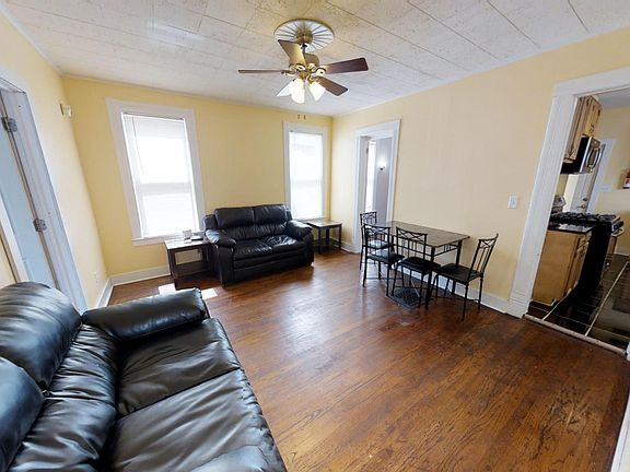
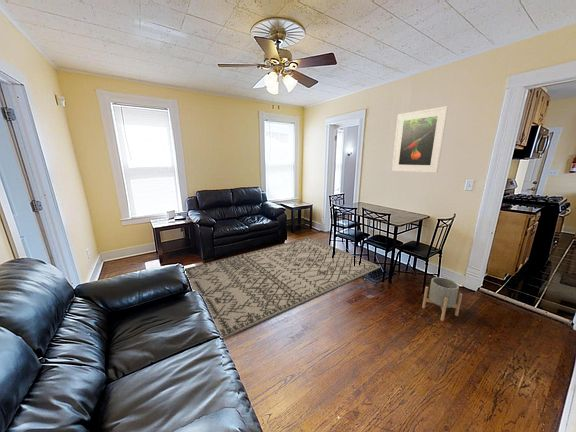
+ rug (278, 269)
+ planter (442, 297)
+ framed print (416, 142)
